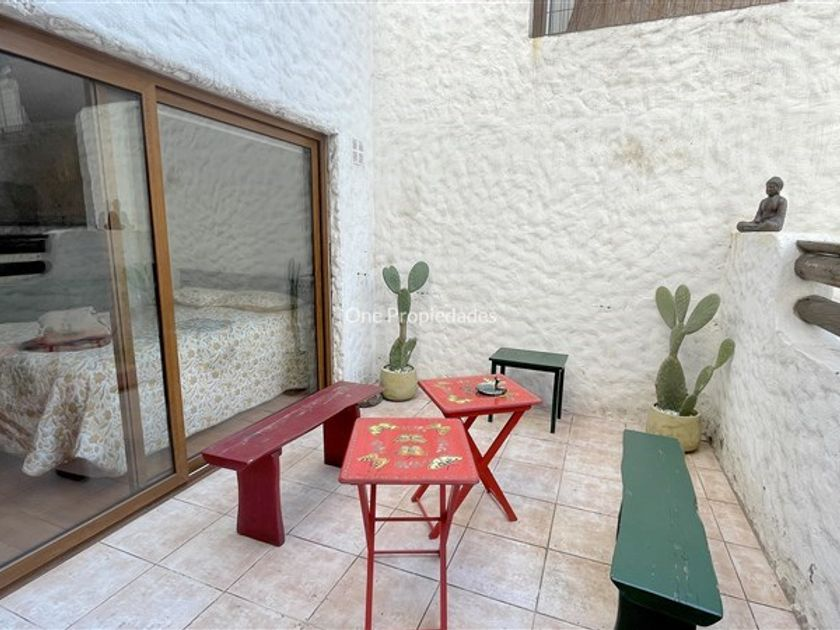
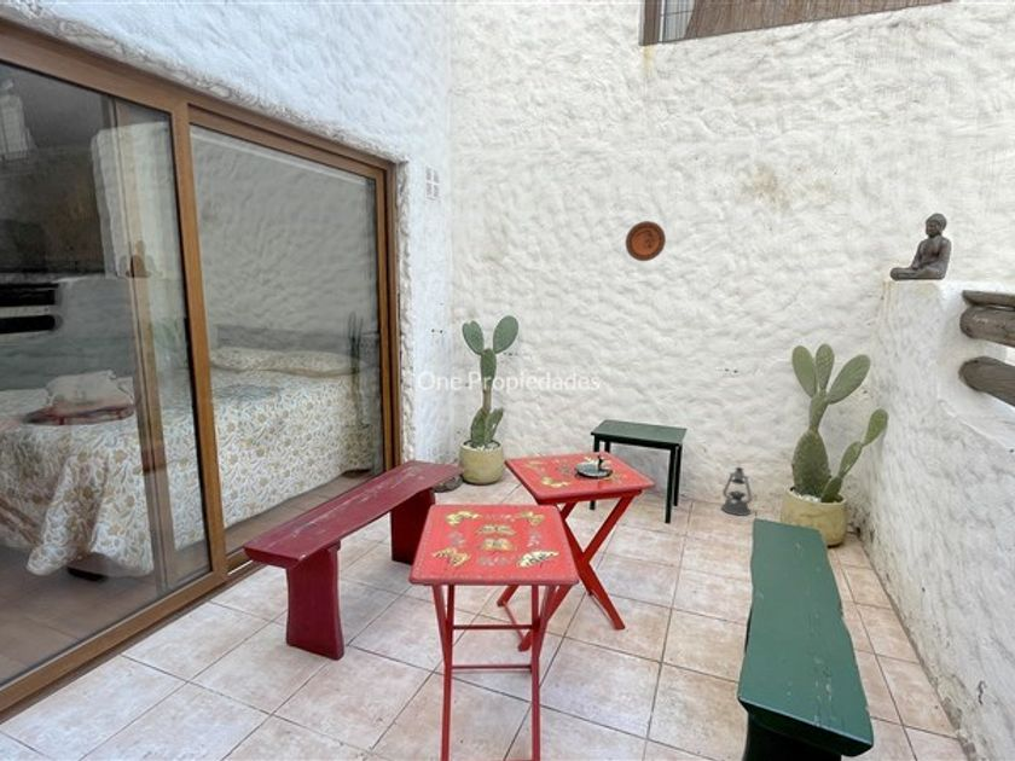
+ decorative plate (644, 240)
+ lantern (738, 486)
